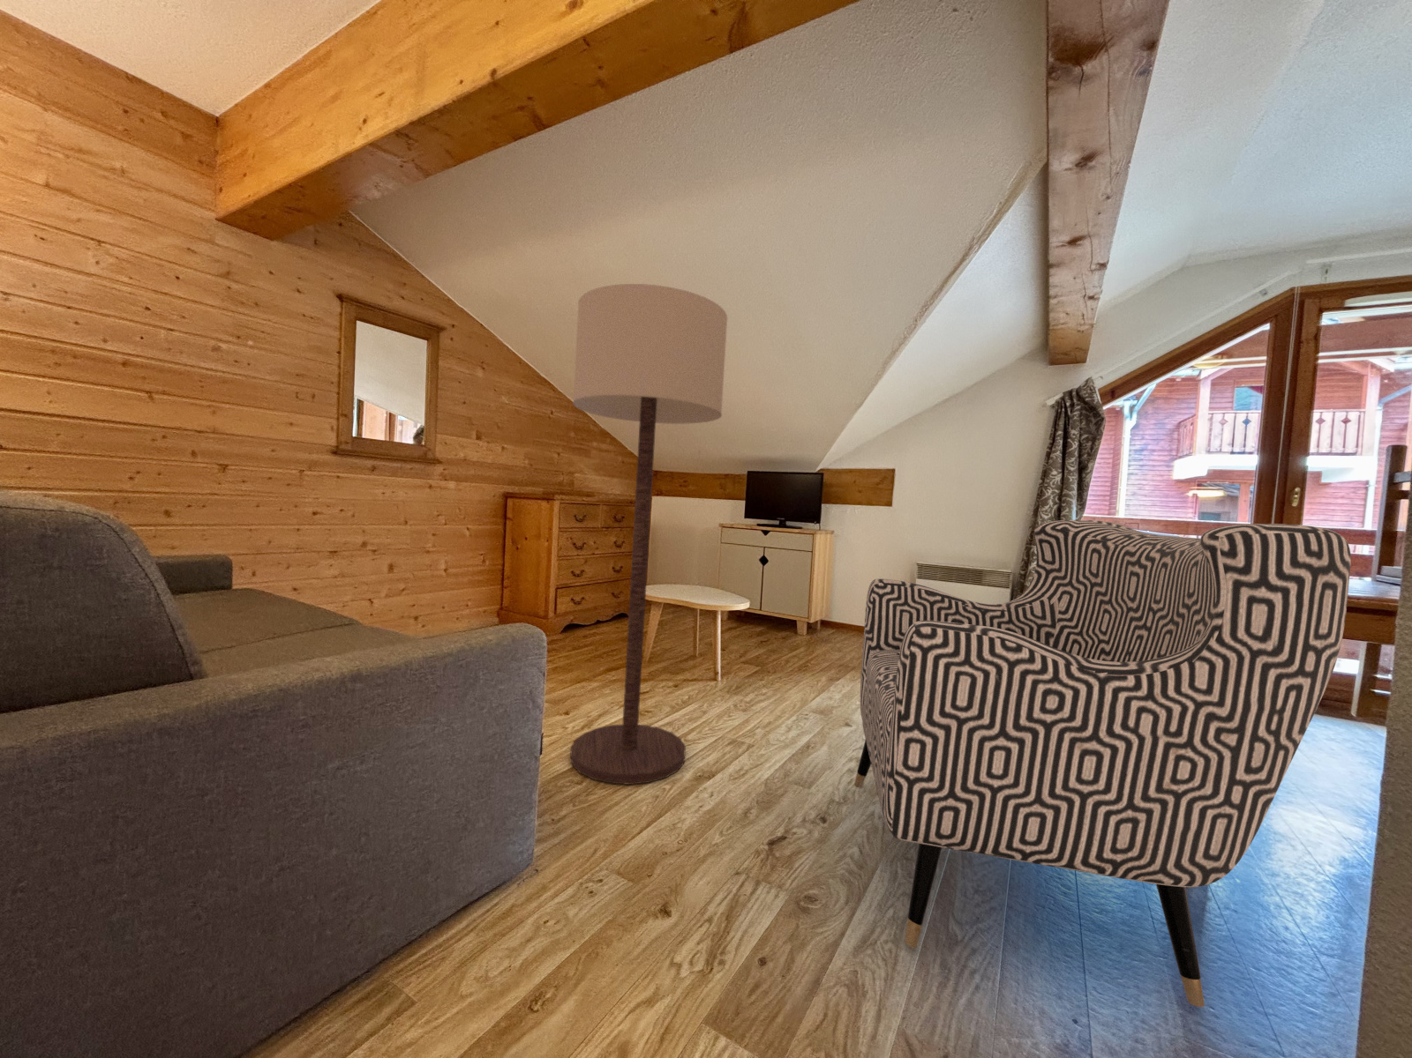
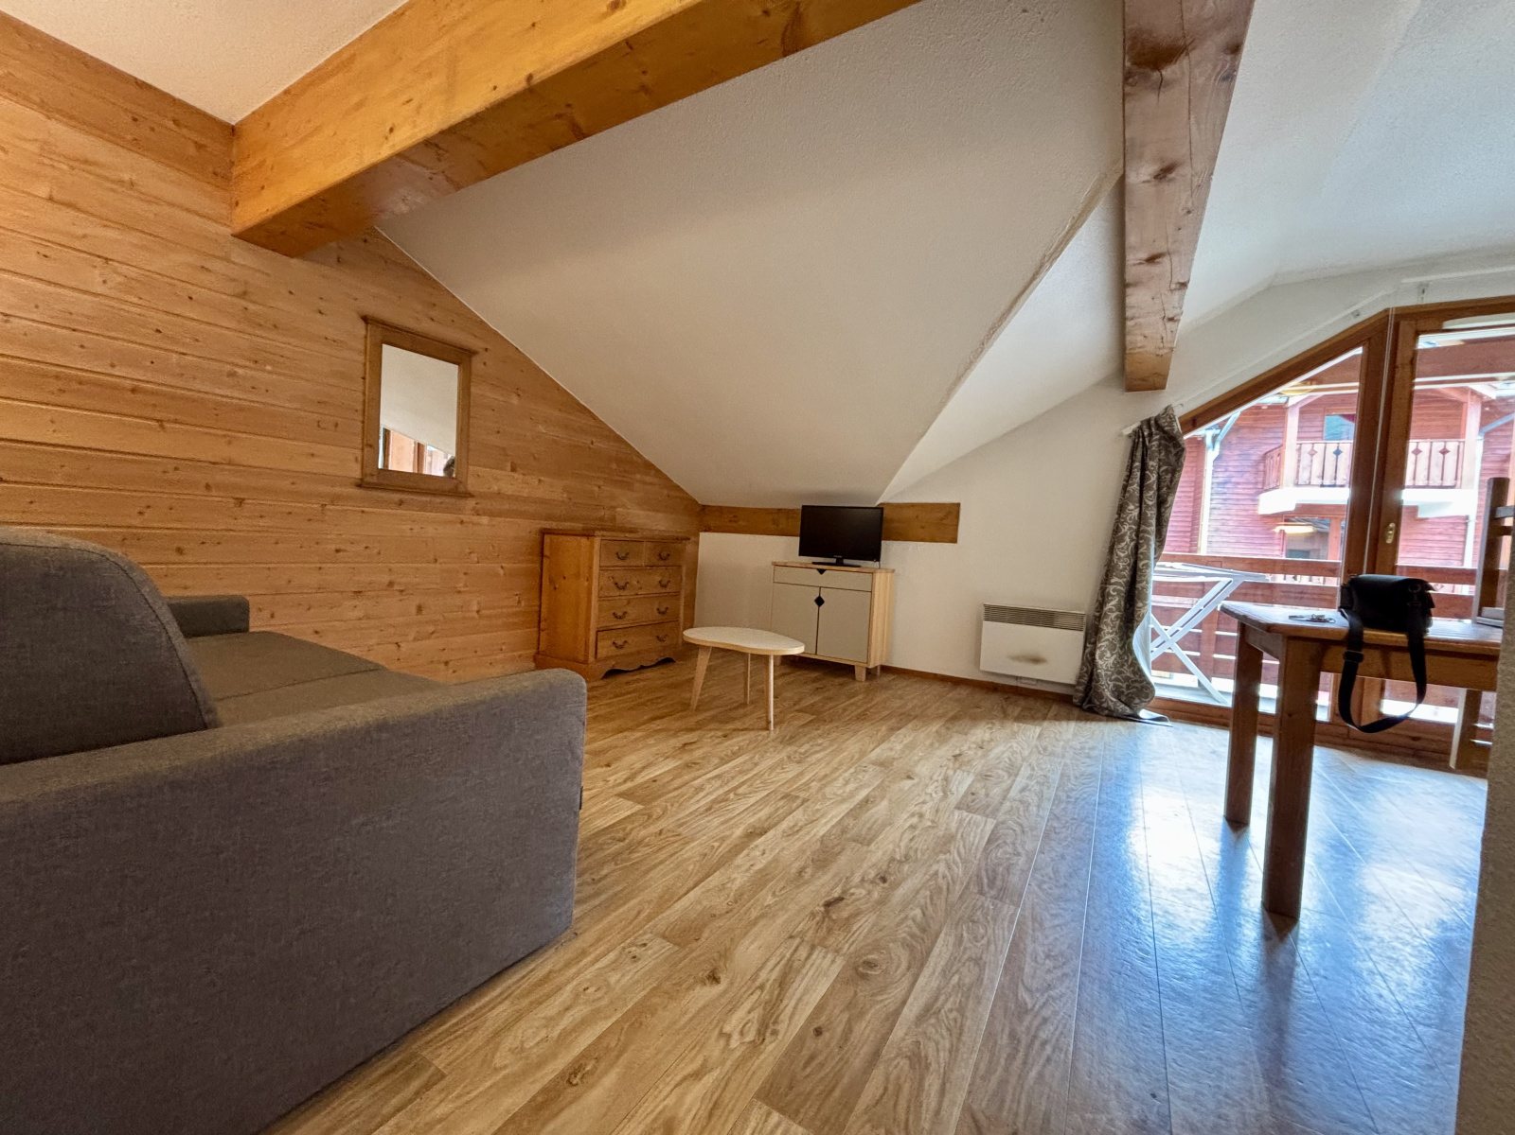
- floor lamp (640, 538)
- armchair (1032, 697)
